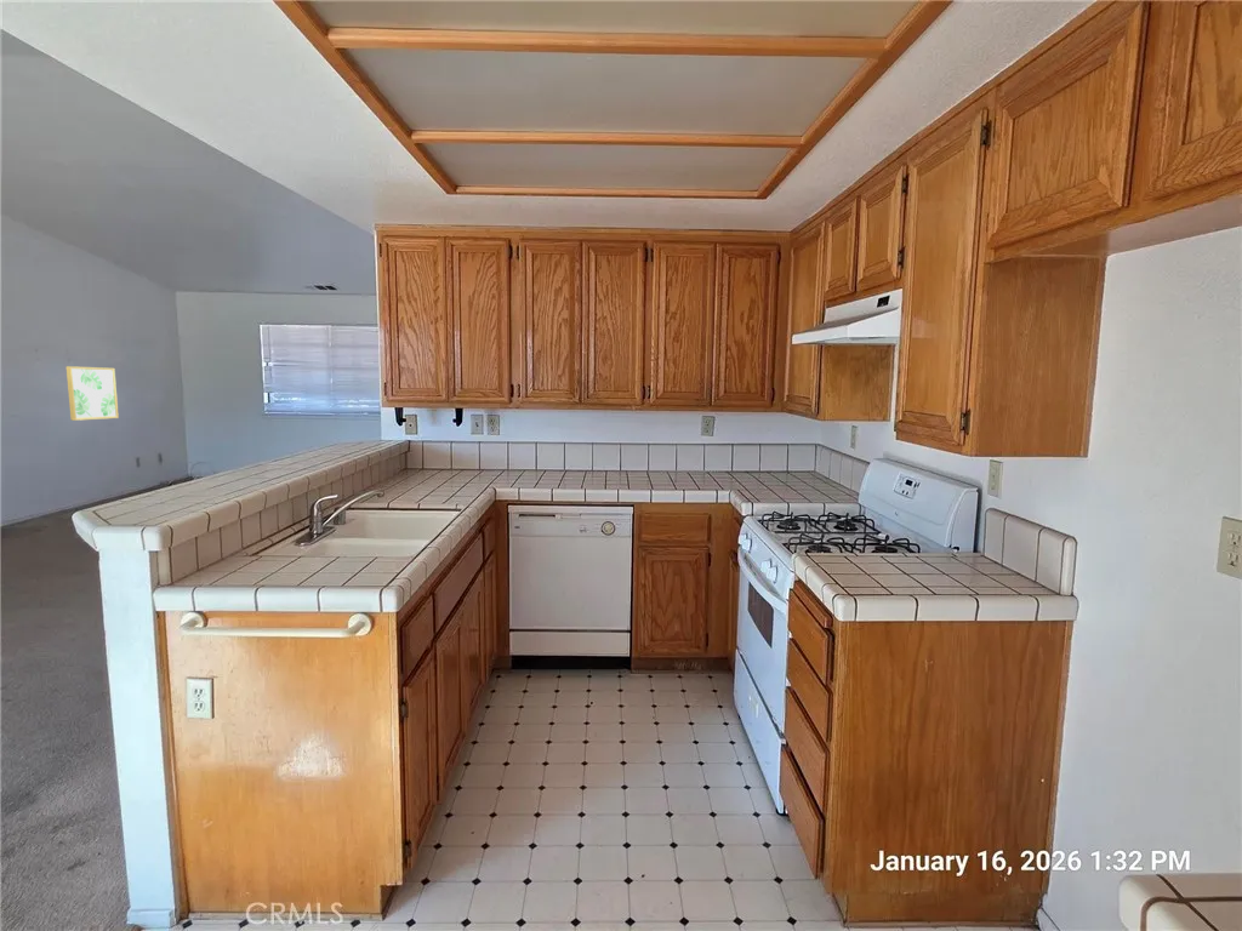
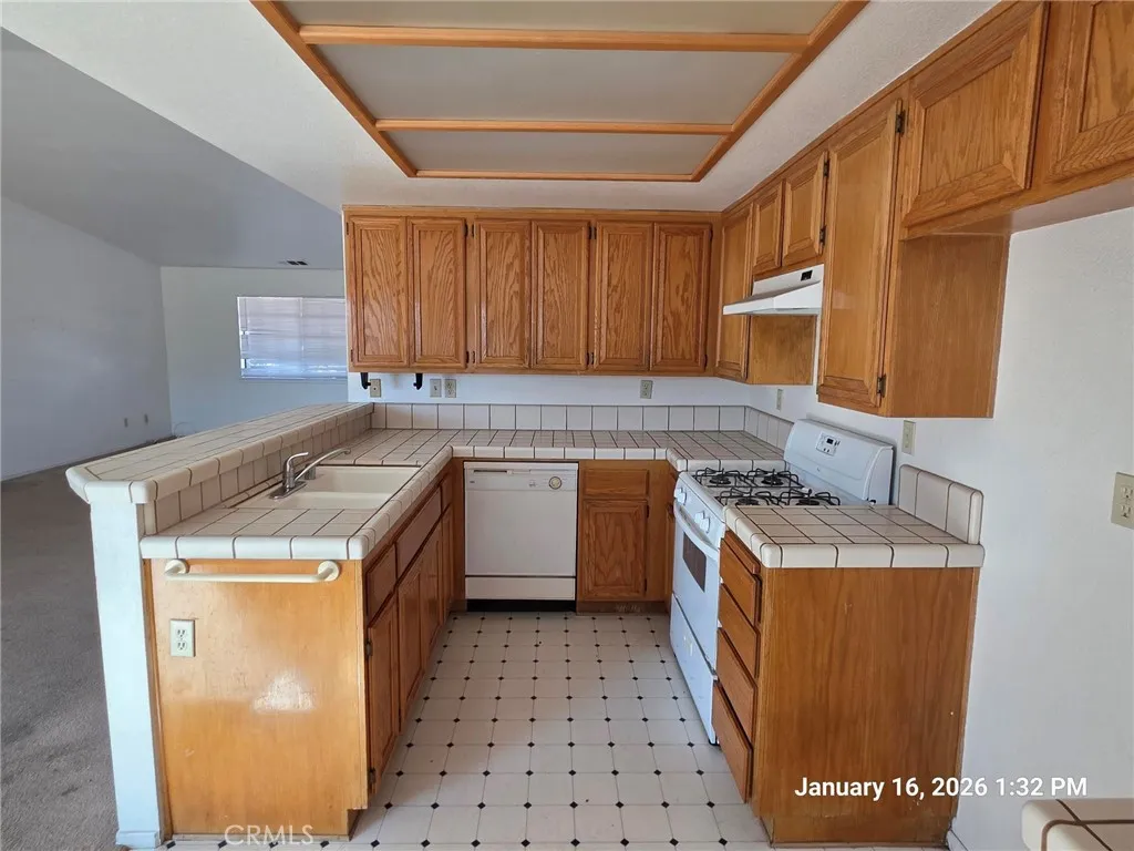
- wall art (93, 393)
